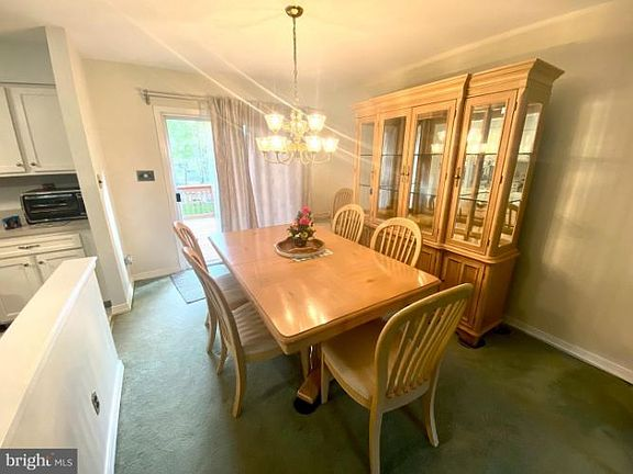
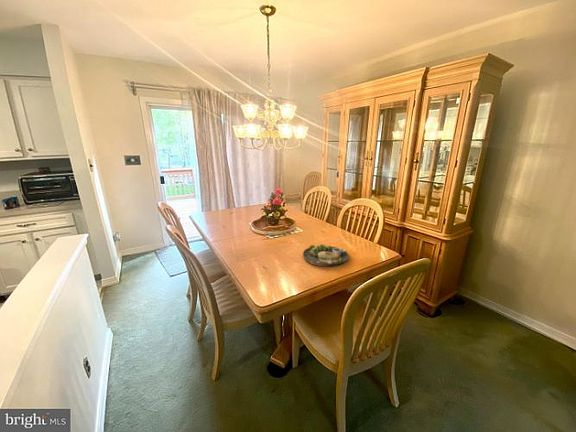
+ dinner plate (325, 251)
